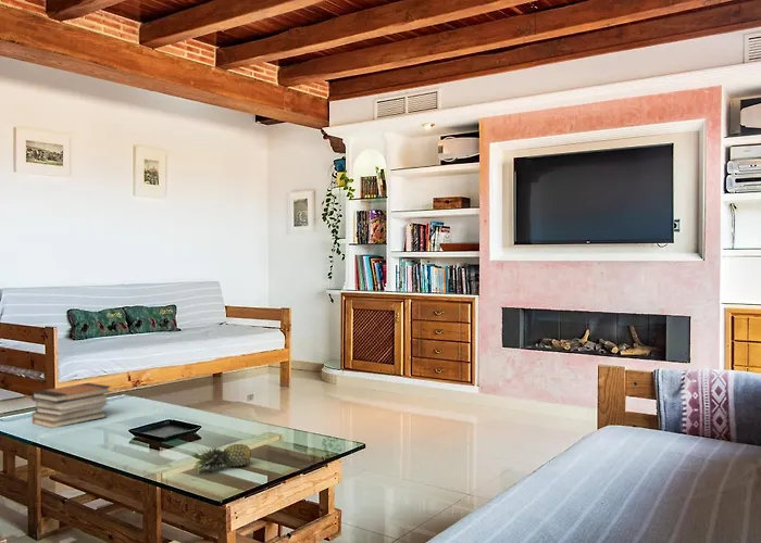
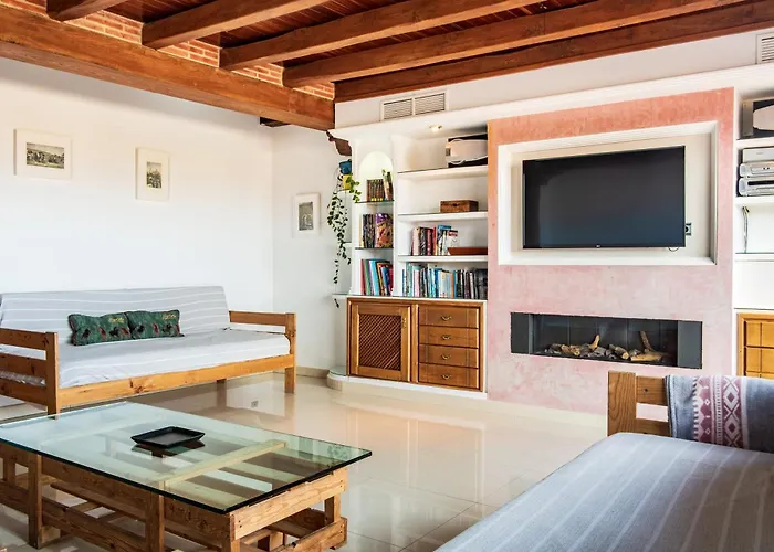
- book stack (72, 404)
- fruit (221, 456)
